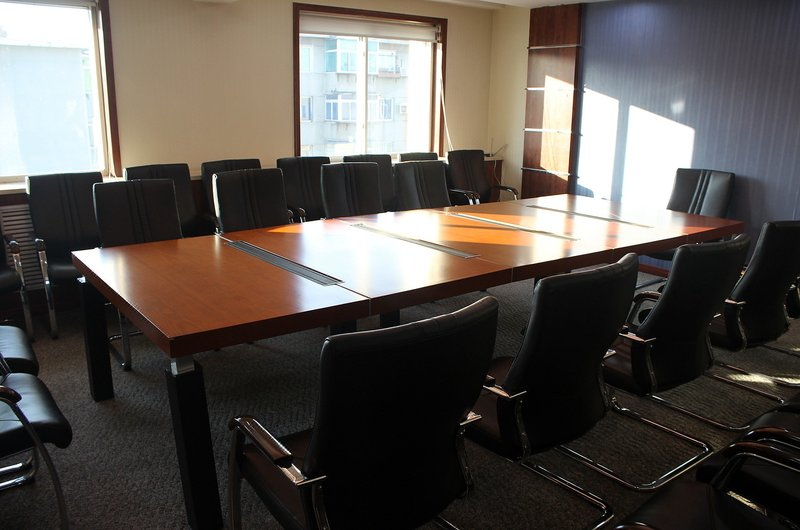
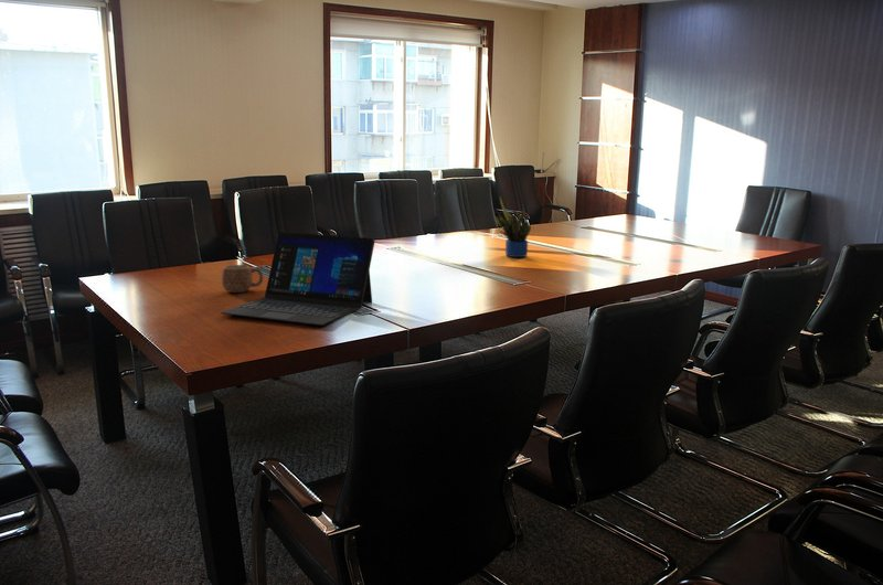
+ potted plant (510, 226)
+ mug (242, 278)
+ laptop (299, 275)
